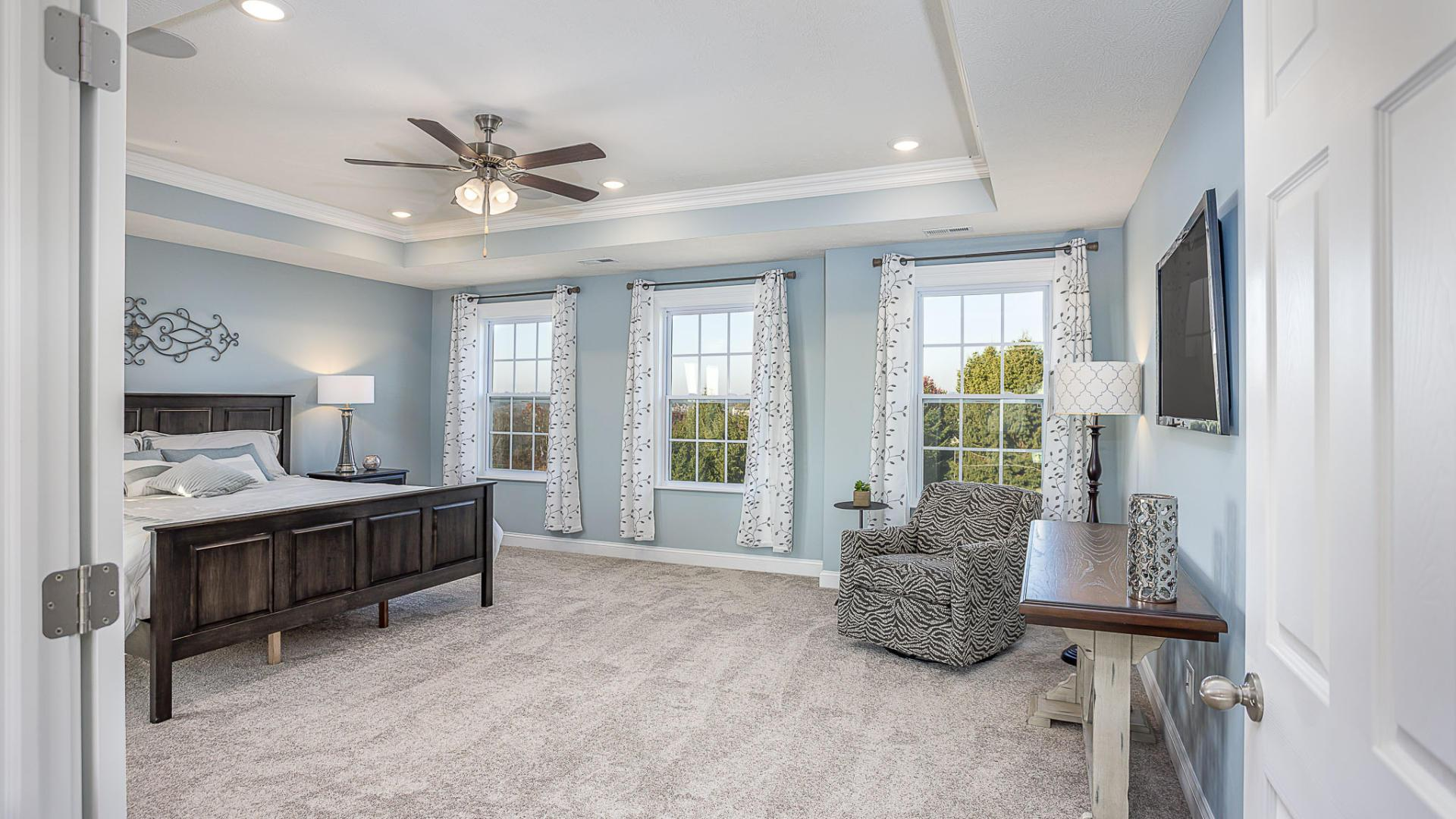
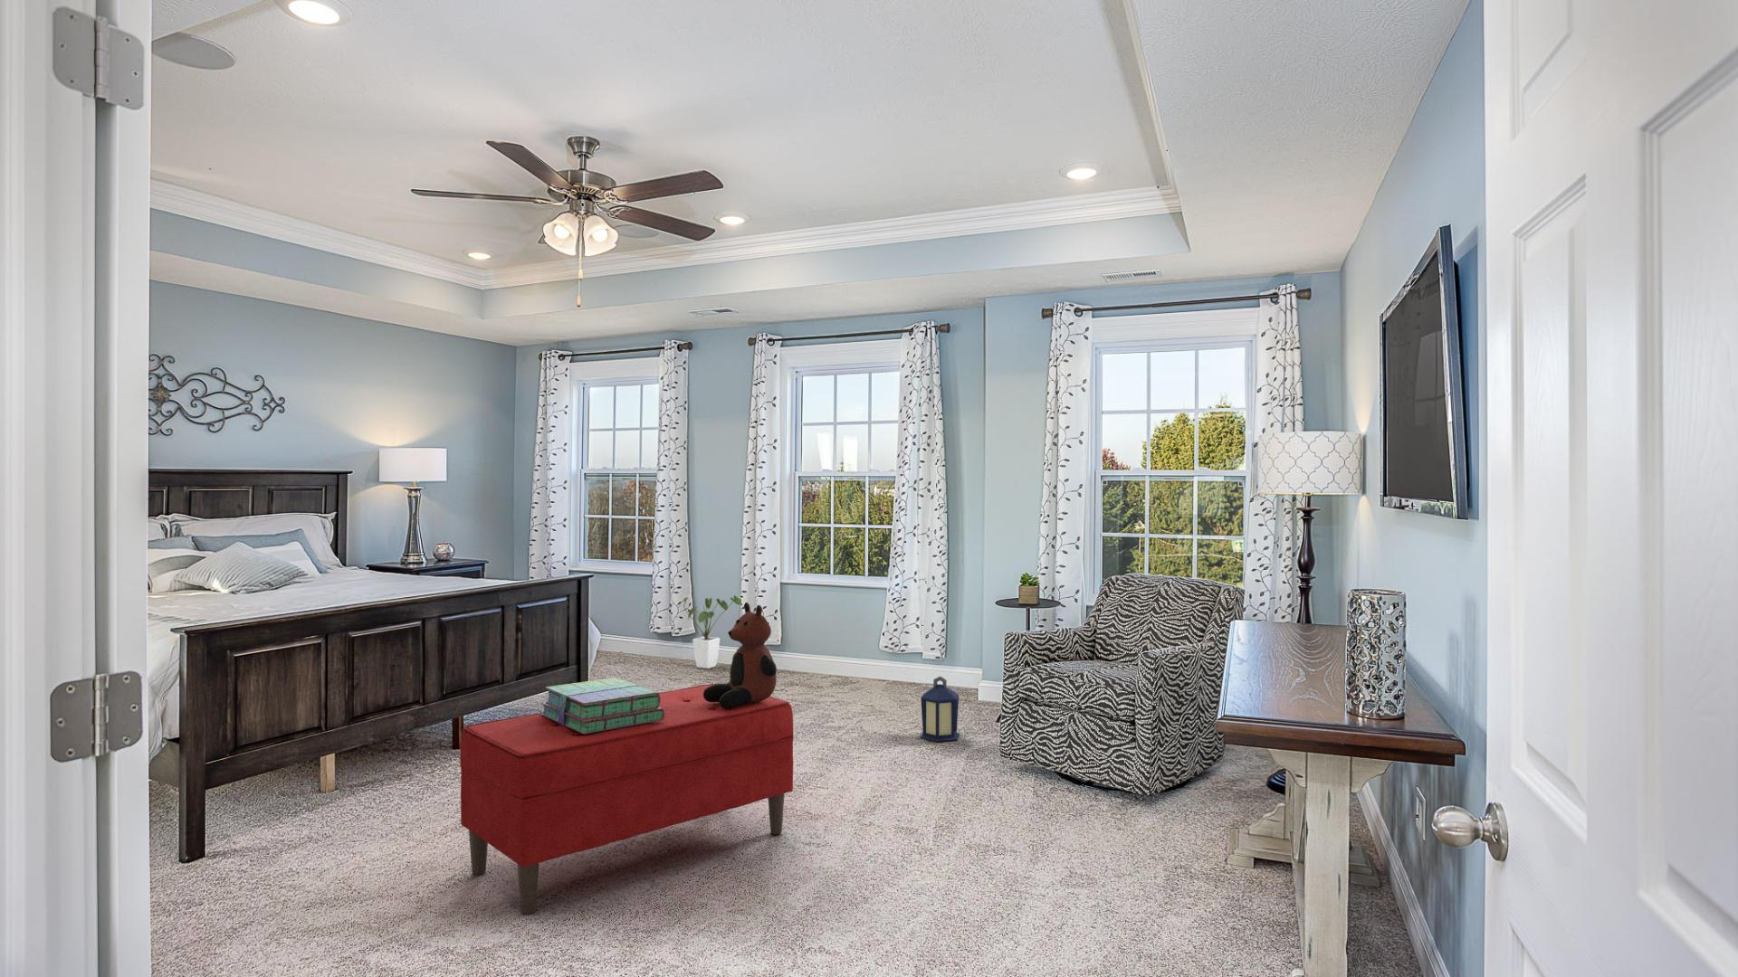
+ lantern (939, 706)
+ house plant (710, 631)
+ stack of books (602, 701)
+ teddy bear (740, 654)
+ bench (635, 781)
